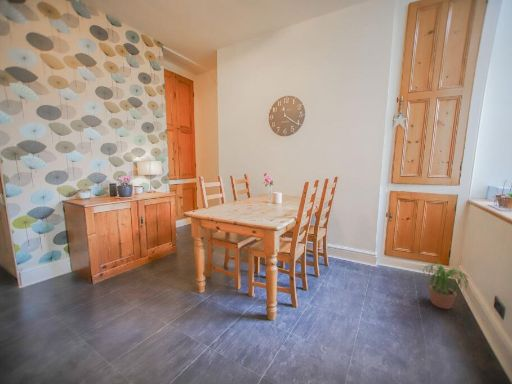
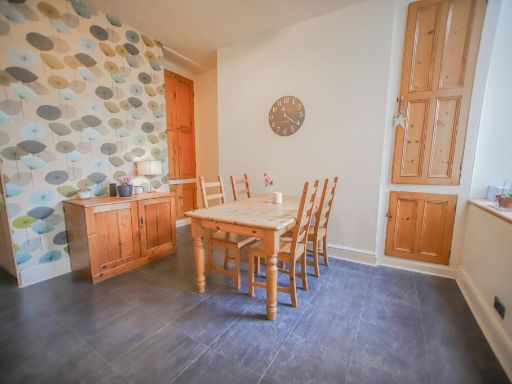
- potted plant (448, 288)
